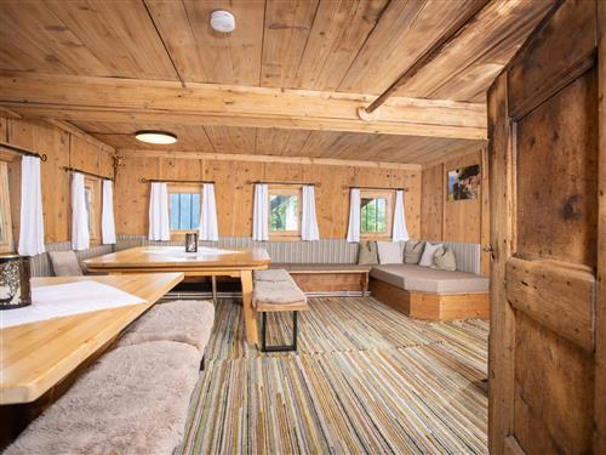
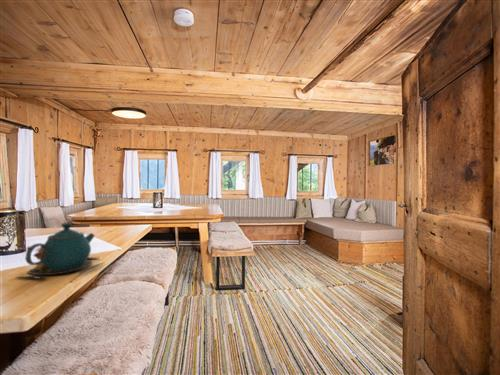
+ teapot (62, 245)
